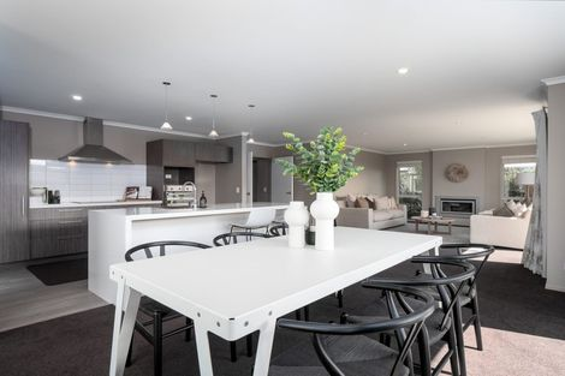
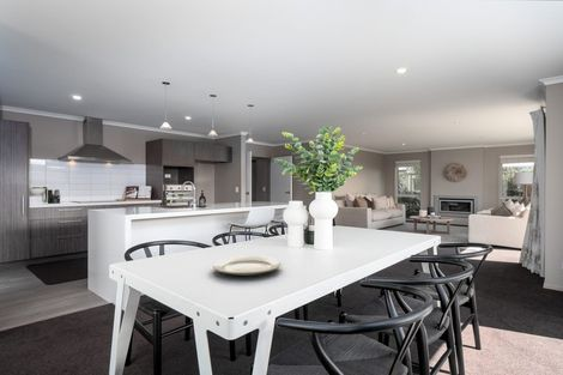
+ chinaware (247, 266)
